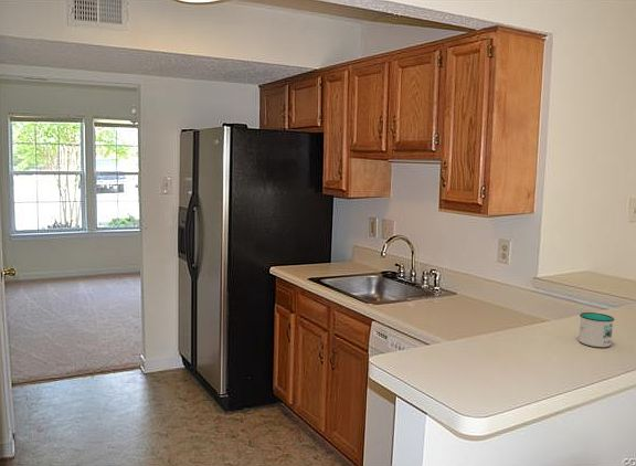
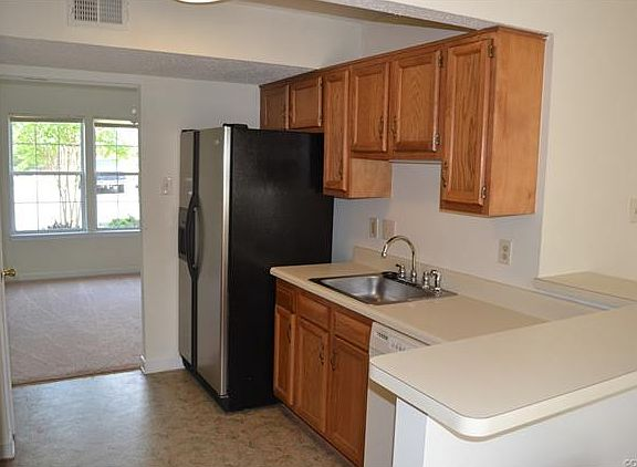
- mug (597, 329)
